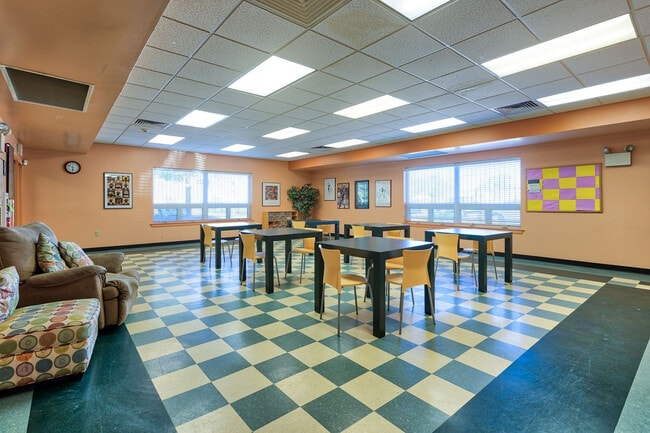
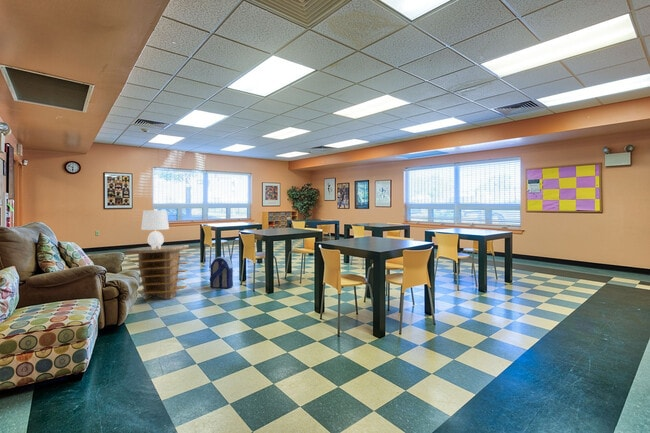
+ side table (160, 272)
+ backpack (221, 271)
+ table lamp (155, 228)
